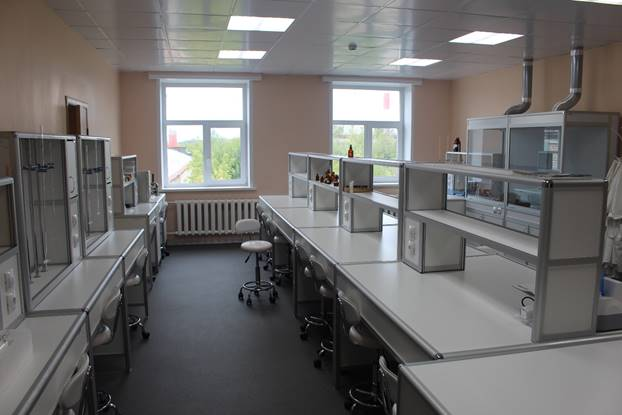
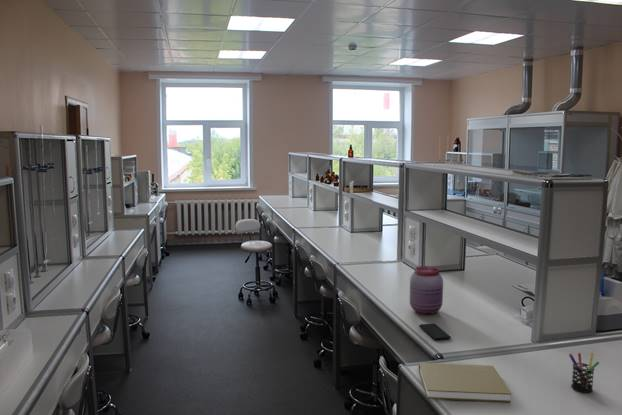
+ book (461, 380)
+ pen holder (584, 370)
+ smartphone (434, 331)
+ jar (426, 289)
